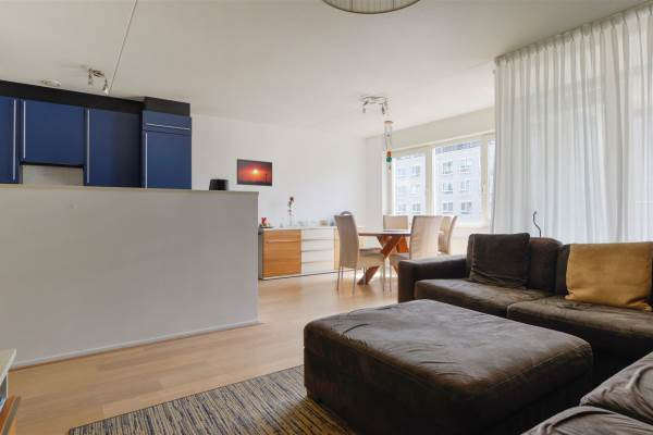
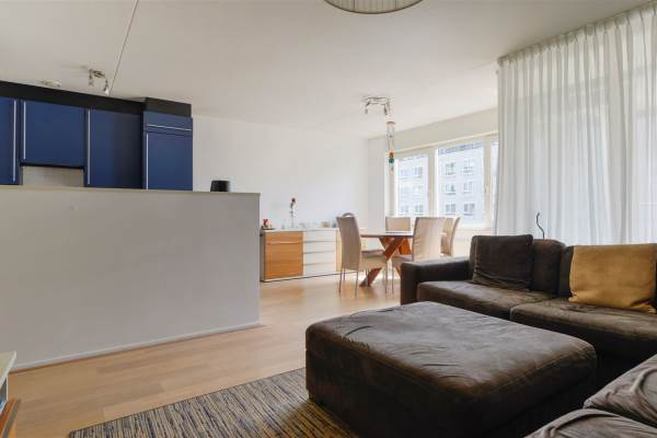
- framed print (255, 173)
